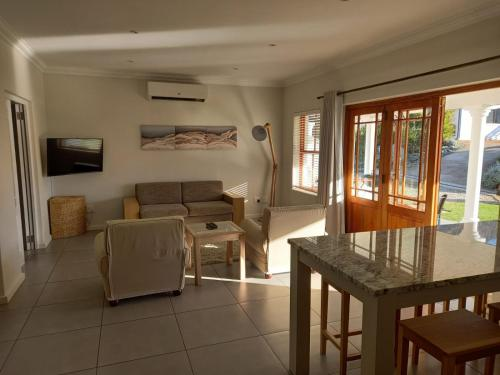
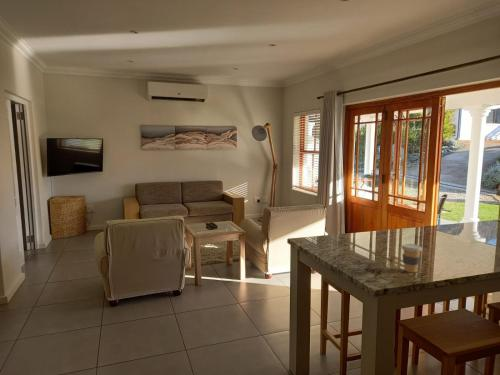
+ coffee cup (411, 258)
